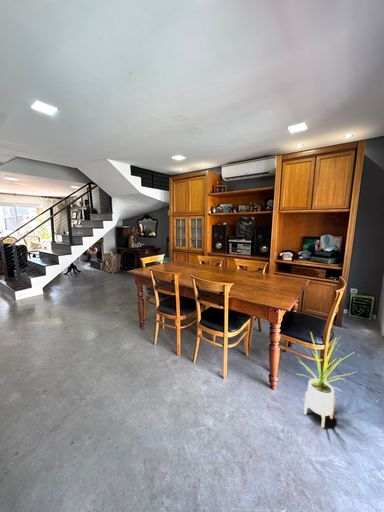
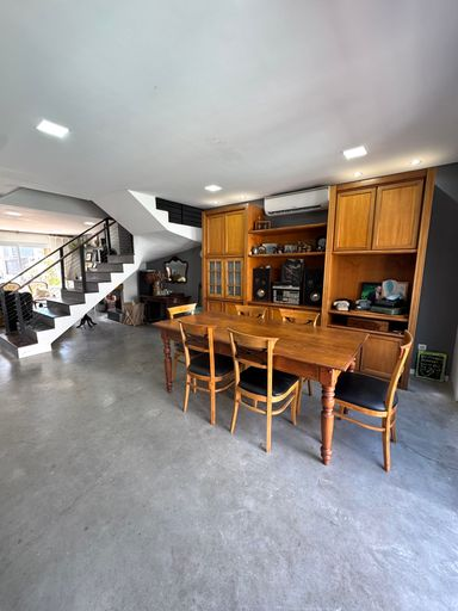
- house plant (320, 376)
